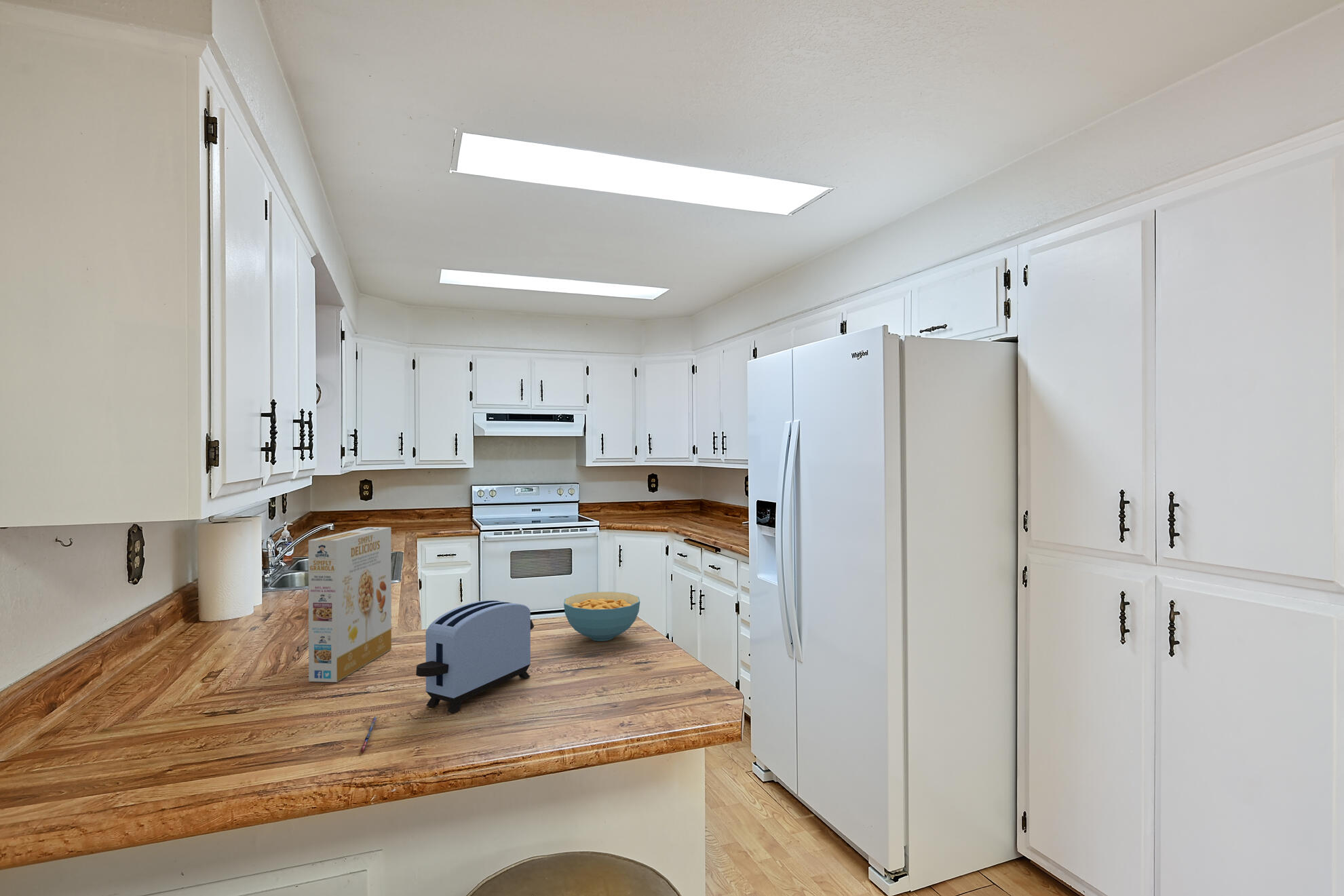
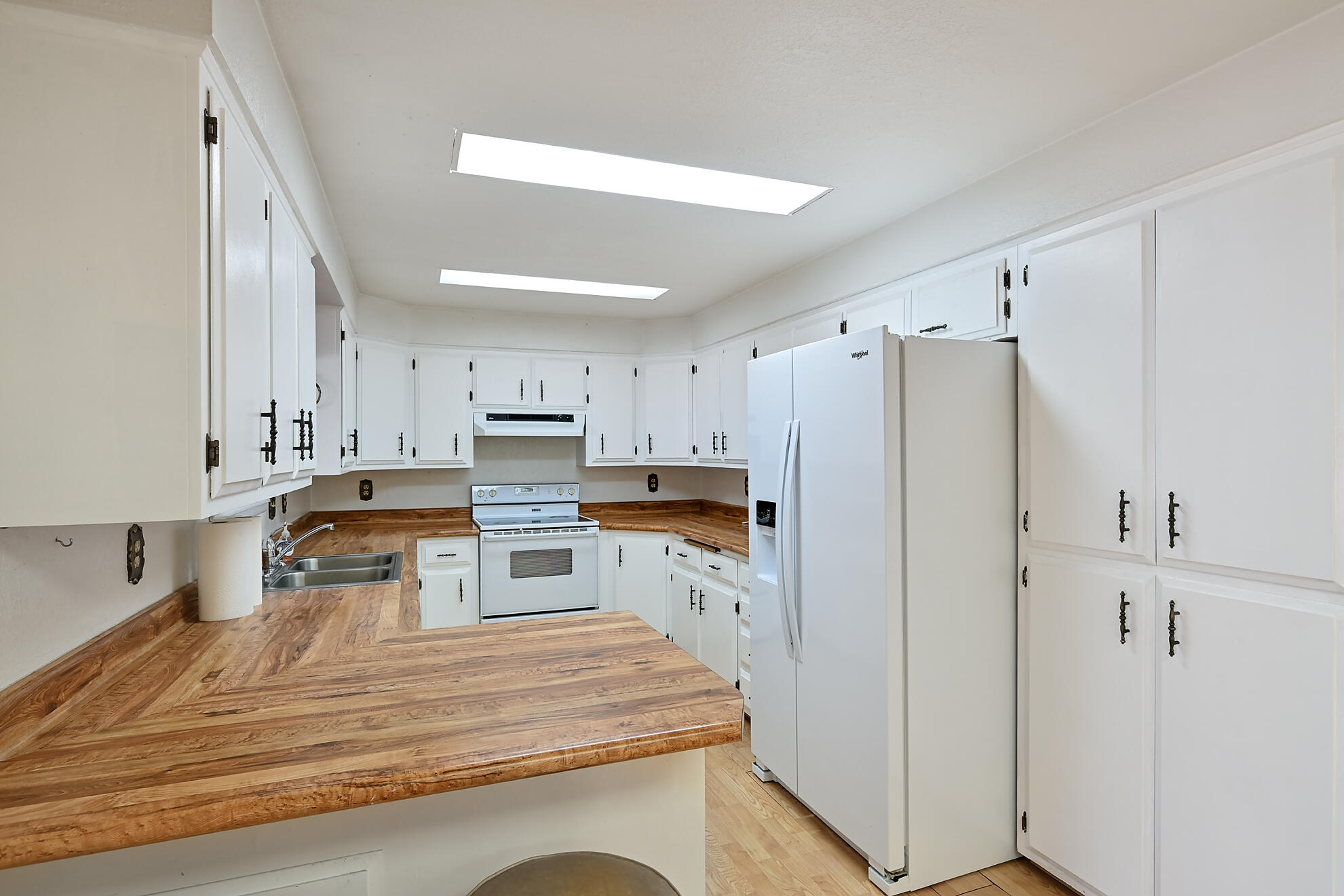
- cereal bowl (602, 619)
- pen (369, 733)
- cereal box (353, 598)
- toaster (481, 648)
